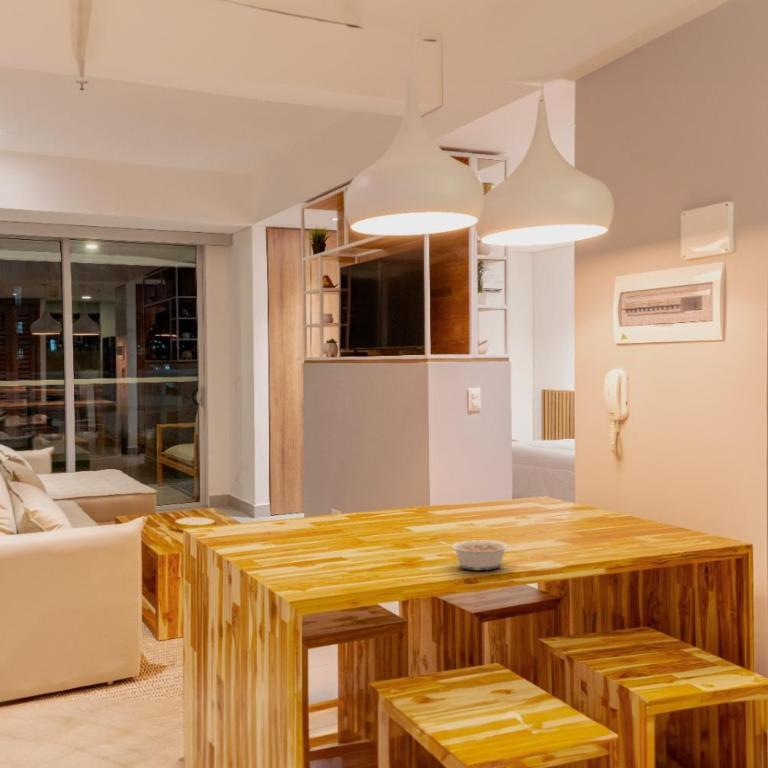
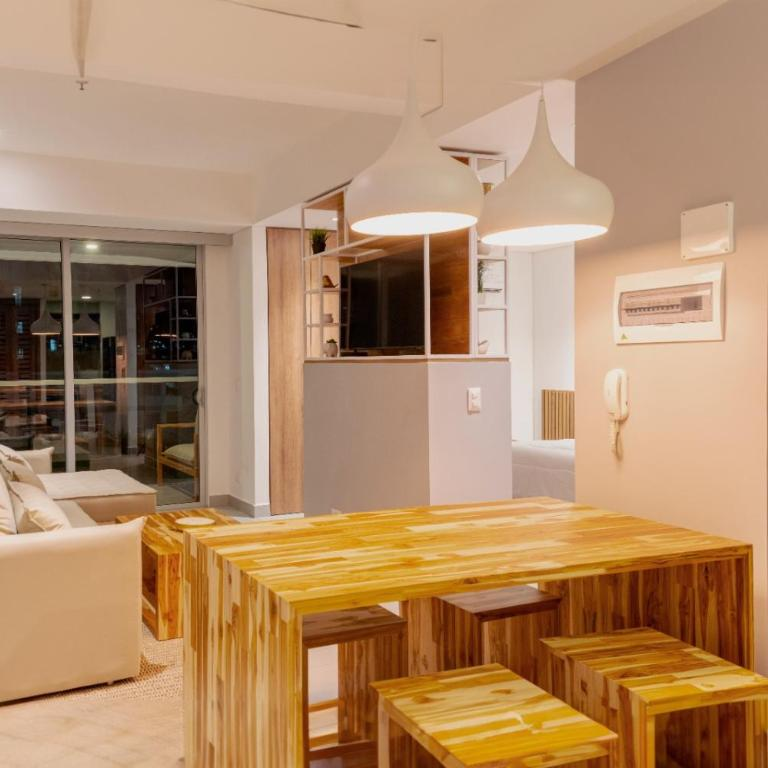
- legume (478, 554)
